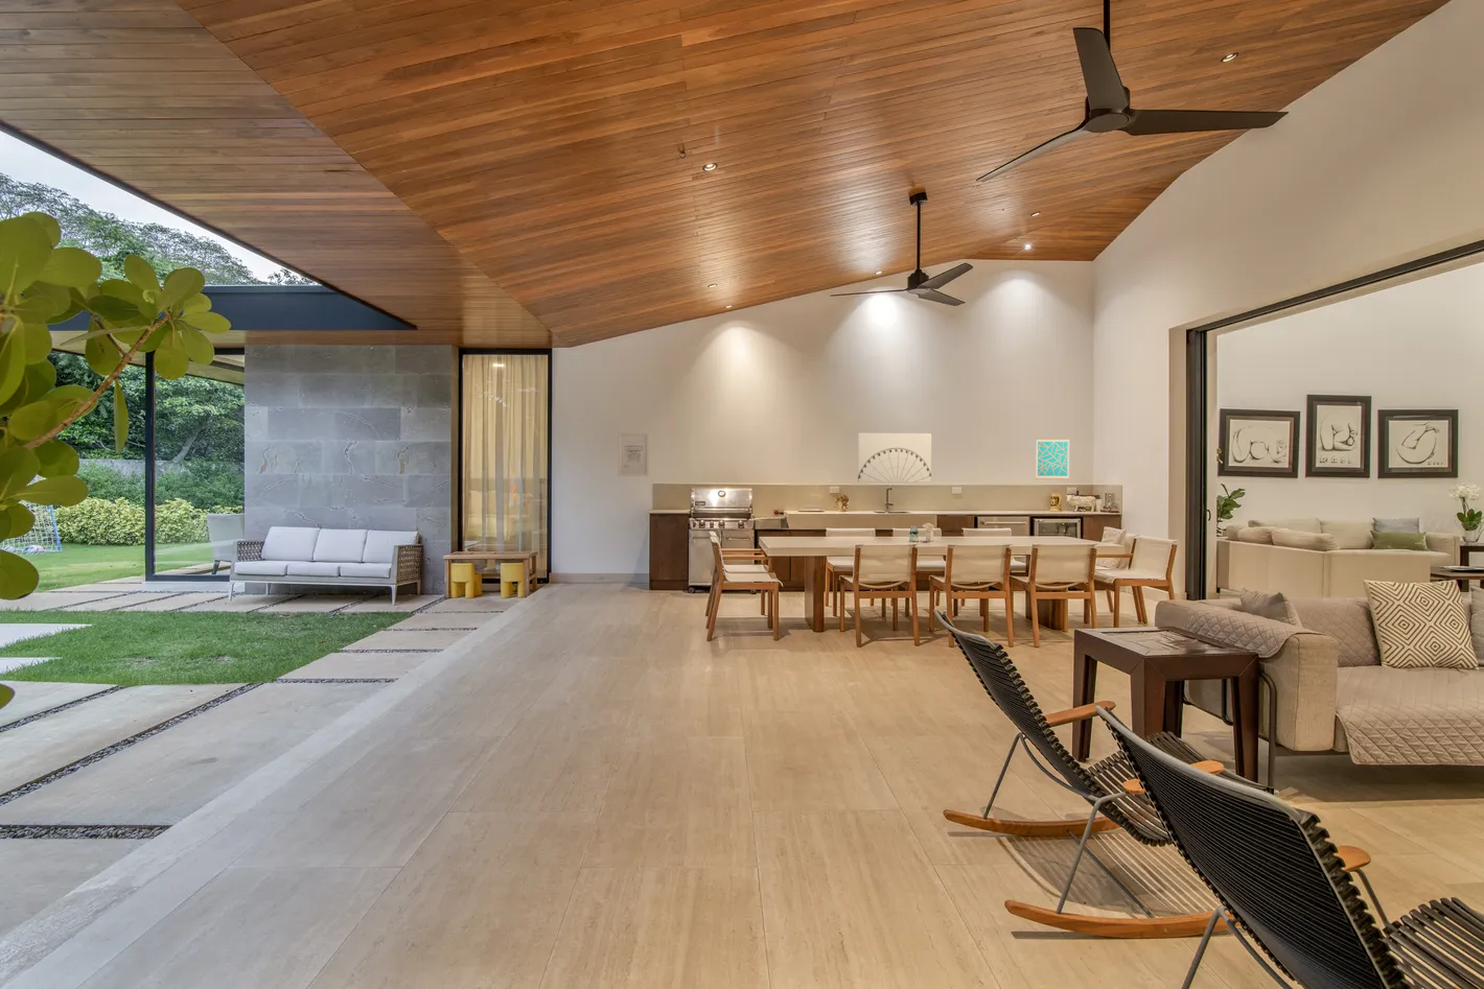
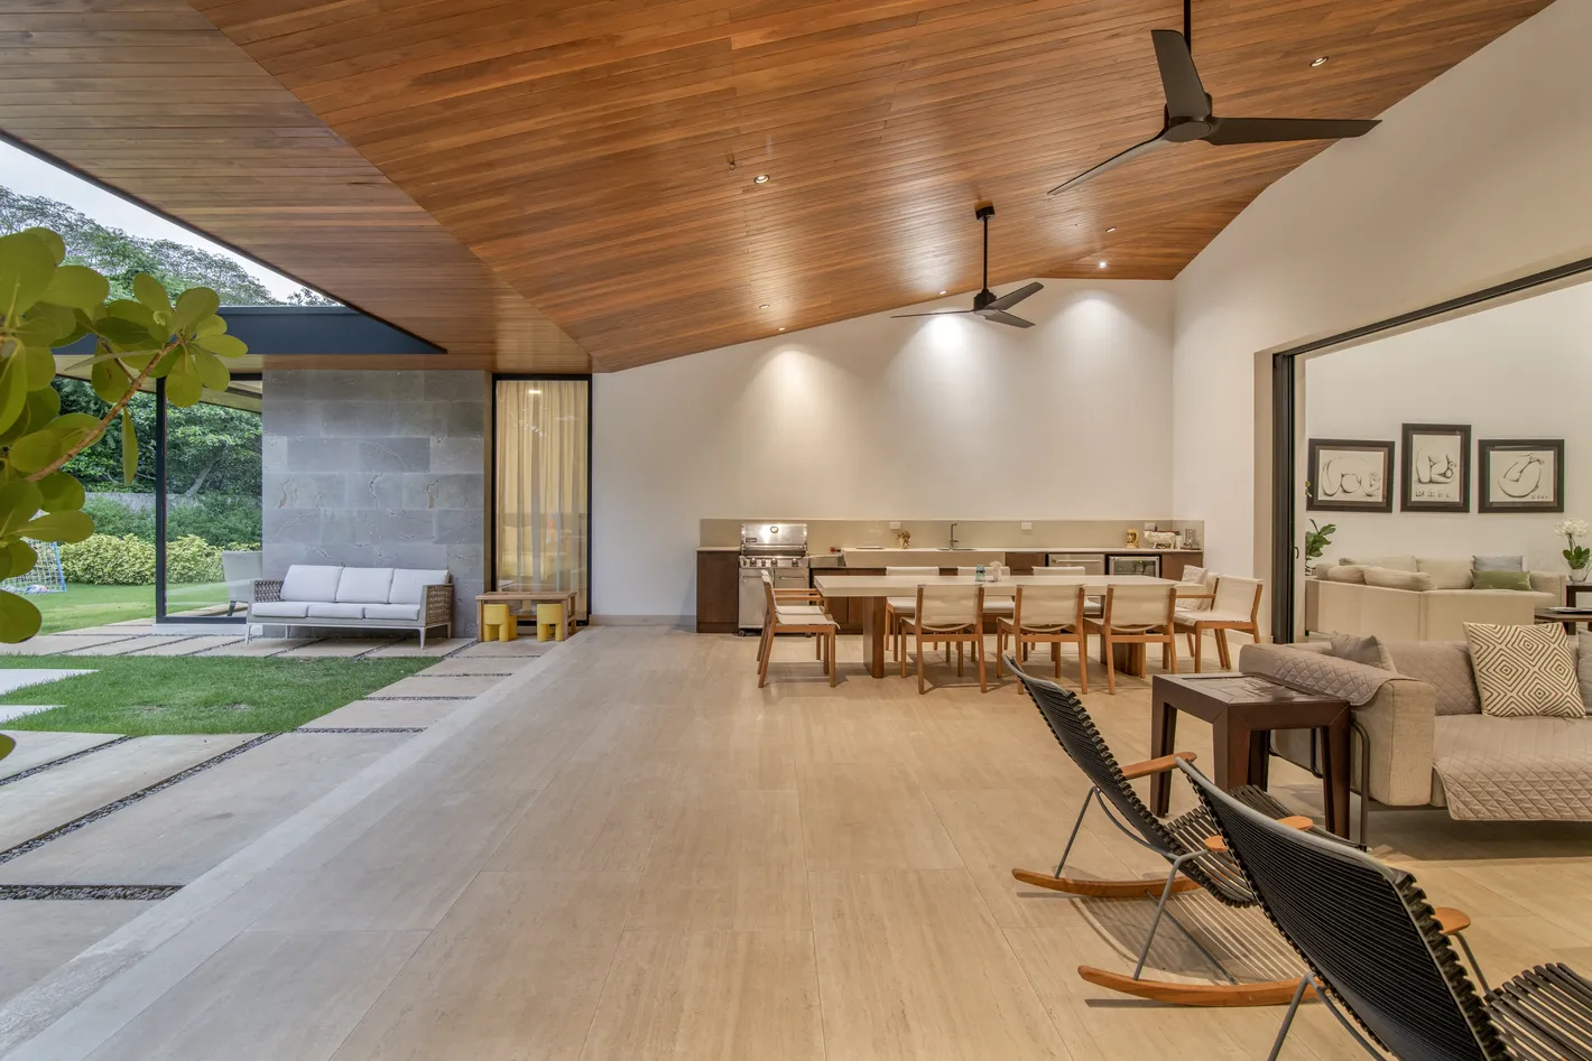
- wall art (634, 455)
- wall art (1052, 458)
- wall art (893, 457)
